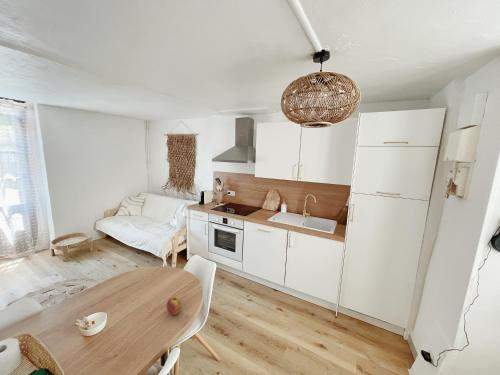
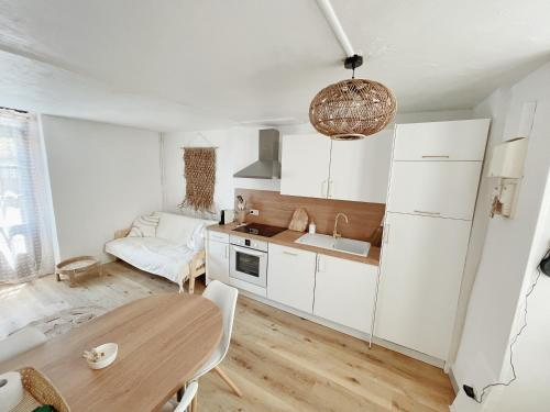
- apple (174, 305)
